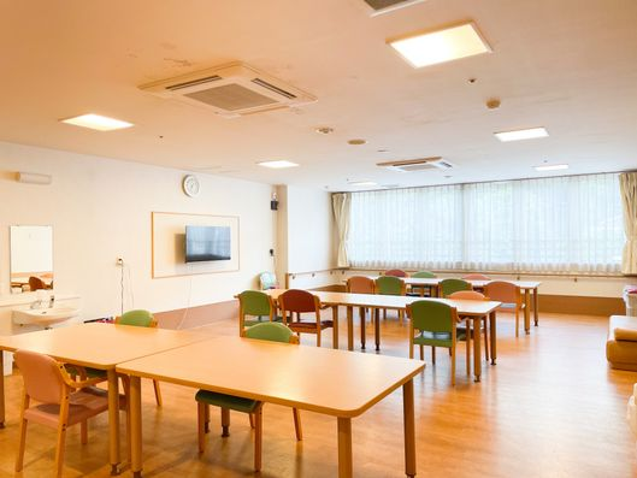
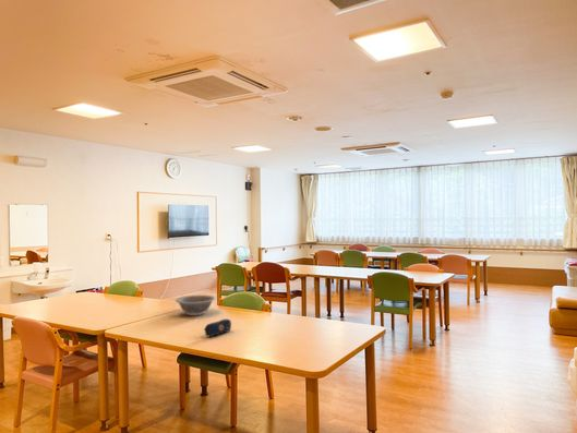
+ decorative bowl (195, 305)
+ pencil case (218, 327)
